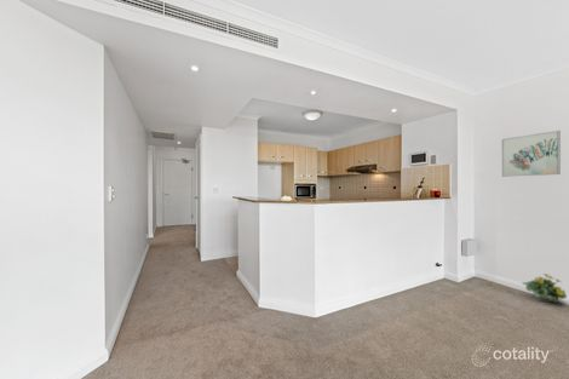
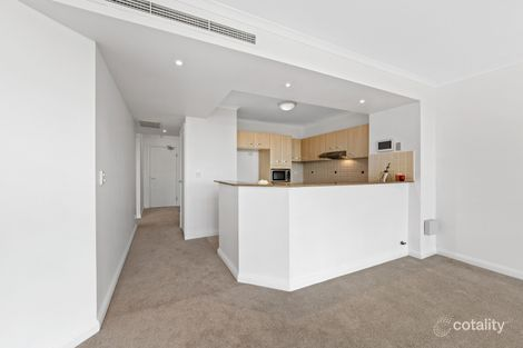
- flowering plant (544, 287)
- wall art (528, 155)
